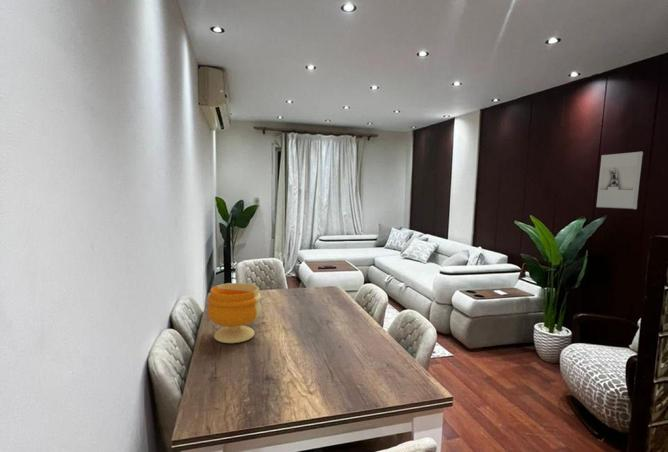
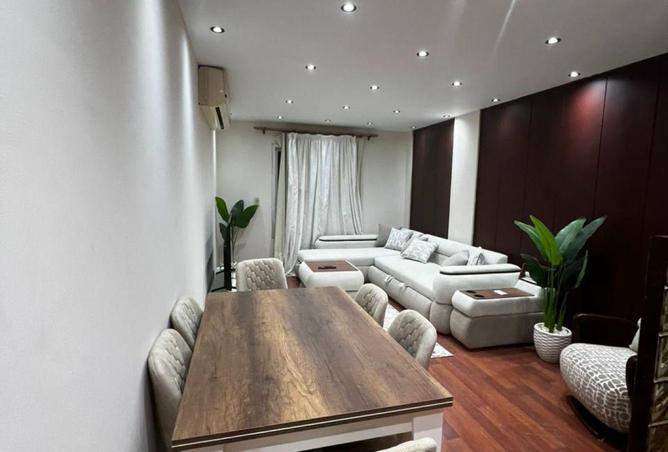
- footed bowl (234, 312)
- wall sculpture (618, 181)
